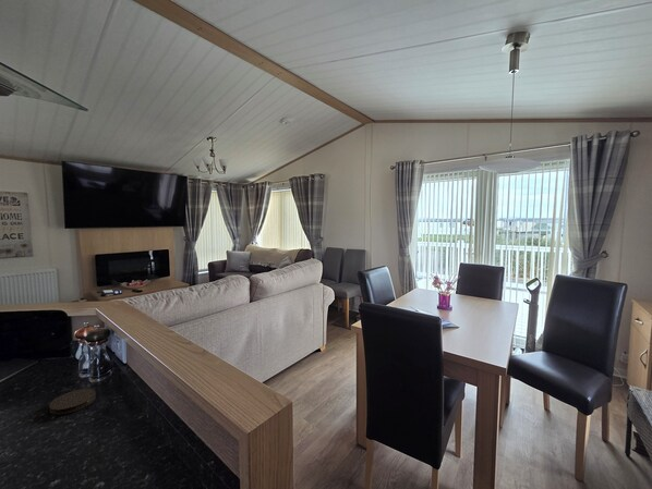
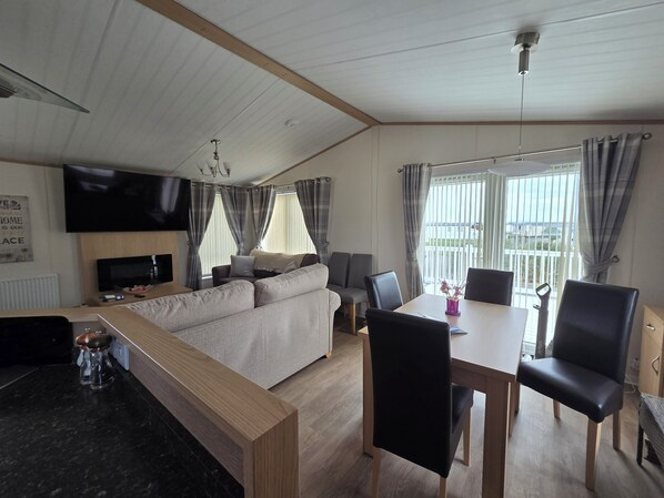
- coaster (73, 401)
